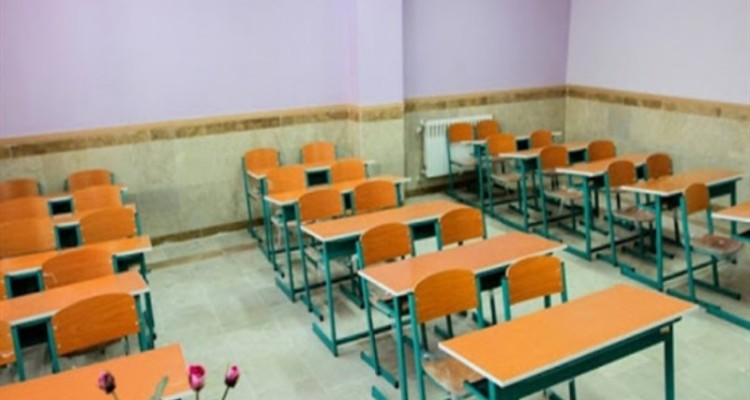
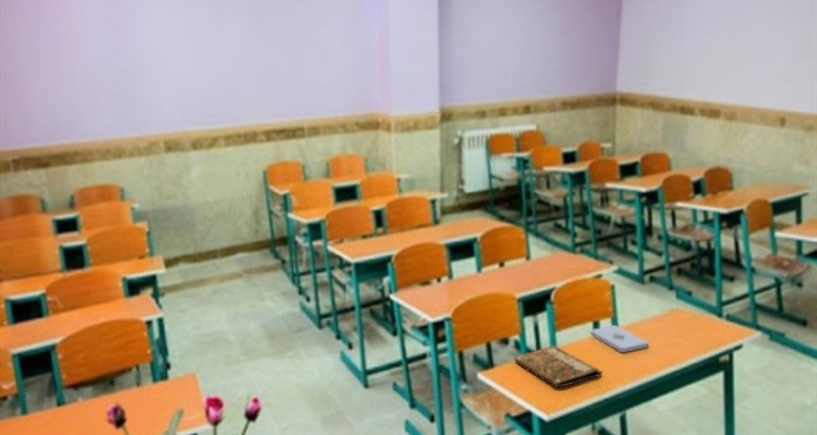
+ notepad (618, 338)
+ book (557, 364)
